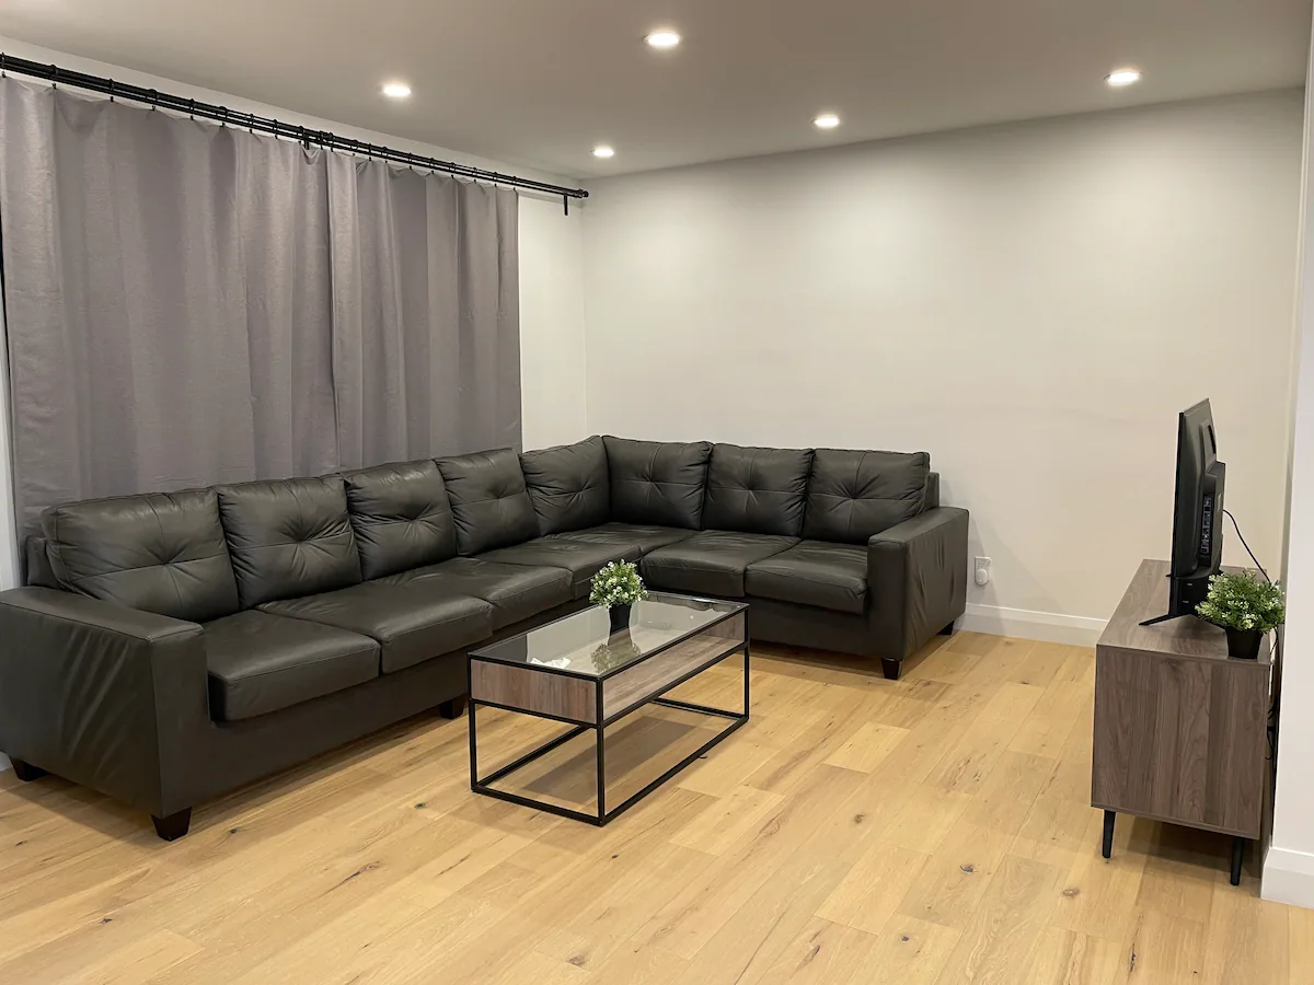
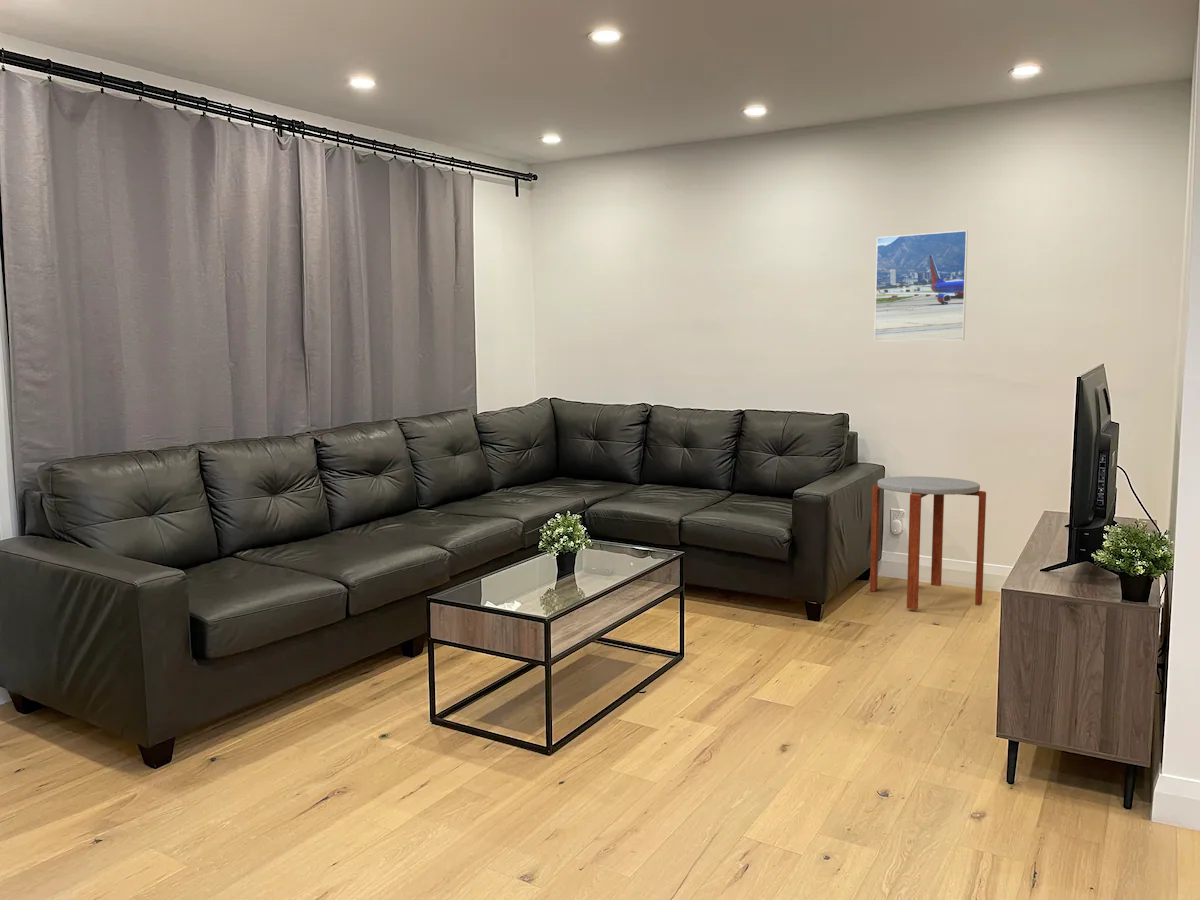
+ side table (932, 539)
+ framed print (919, 287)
